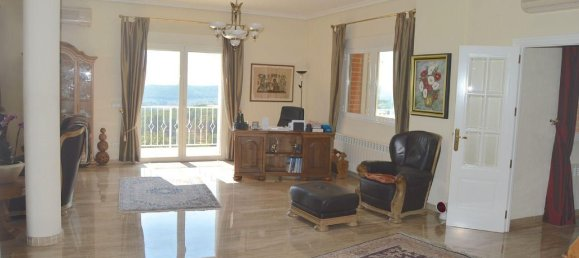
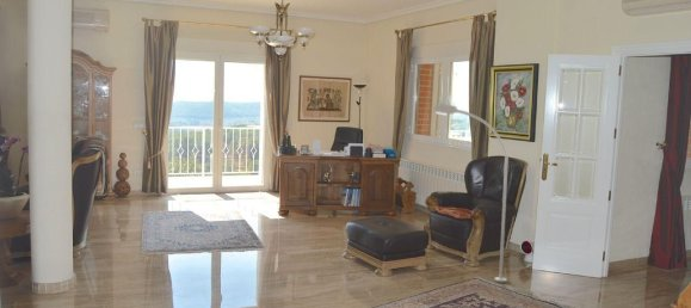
+ floor lamp (502, 198)
